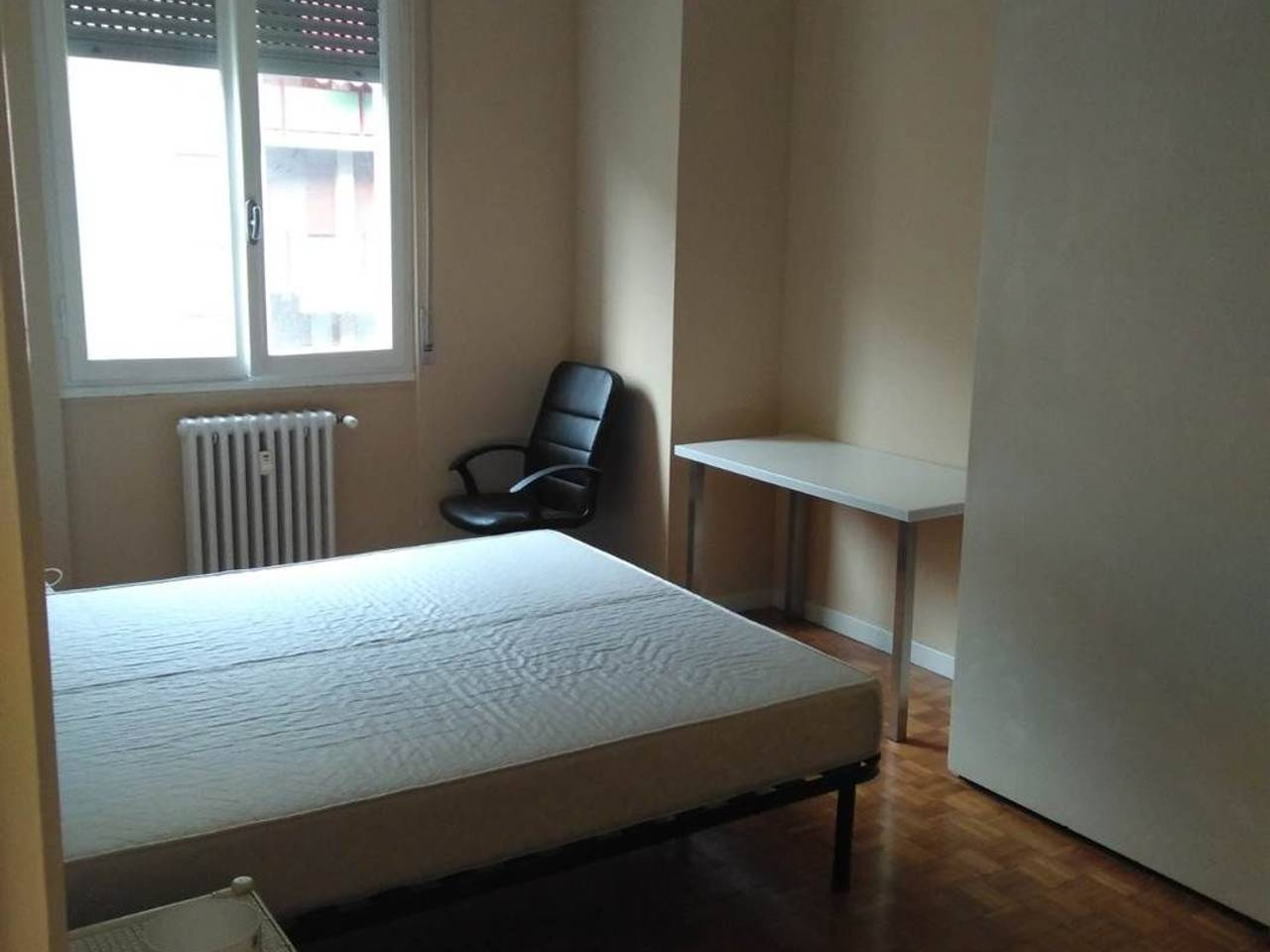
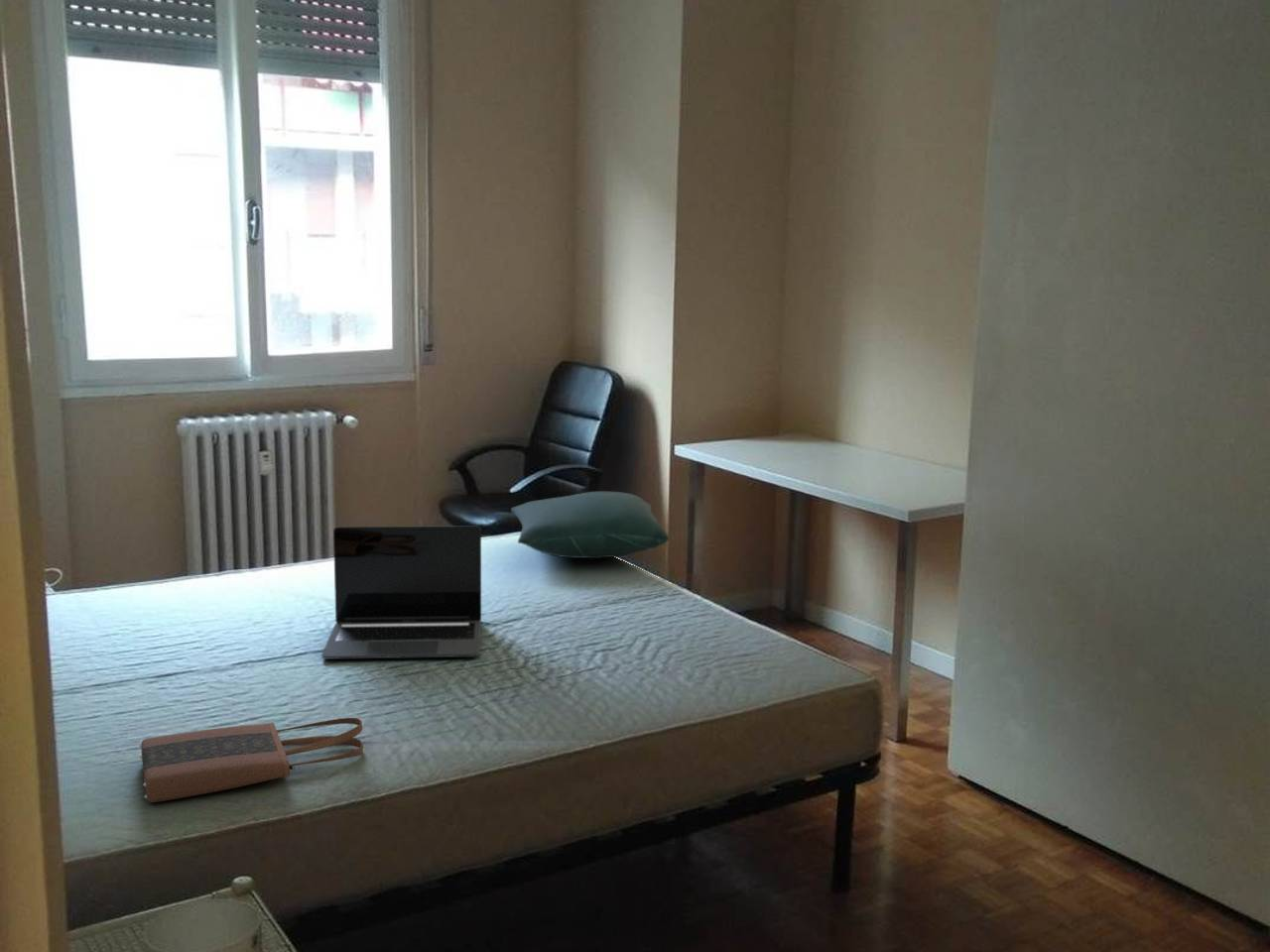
+ tote bag (256, 750)
+ laptop (404, 590)
+ pillow (586, 525)
